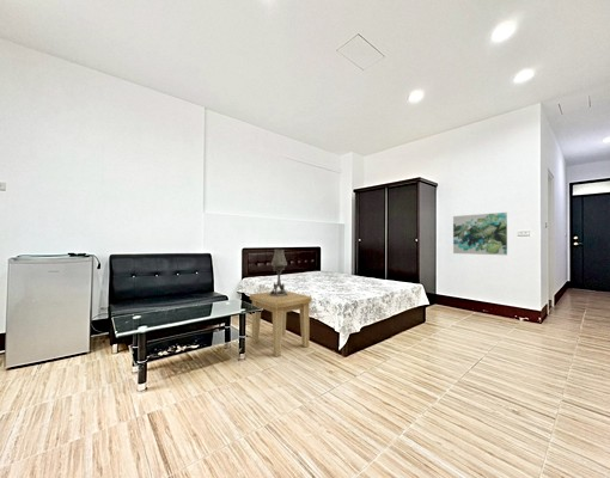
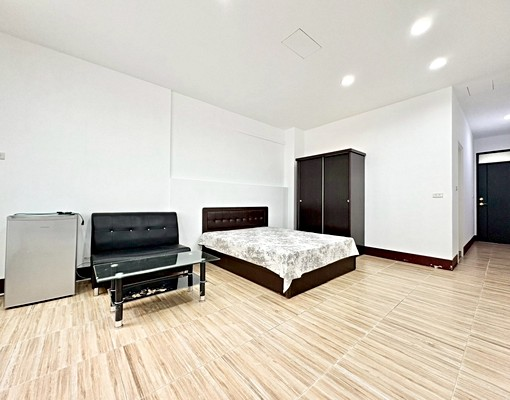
- table lamp (277, 271)
- wall art (478, 234)
- side table (280, 319)
